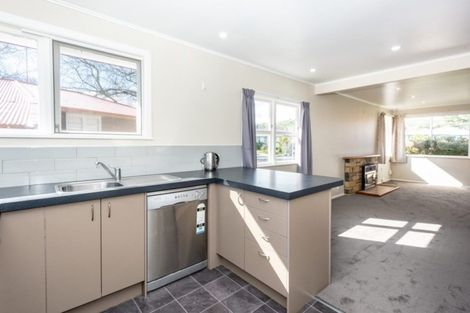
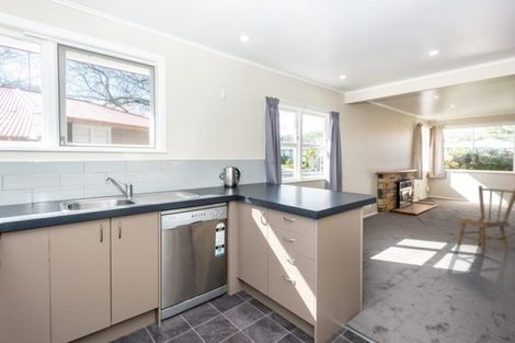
+ dining chair (483, 217)
